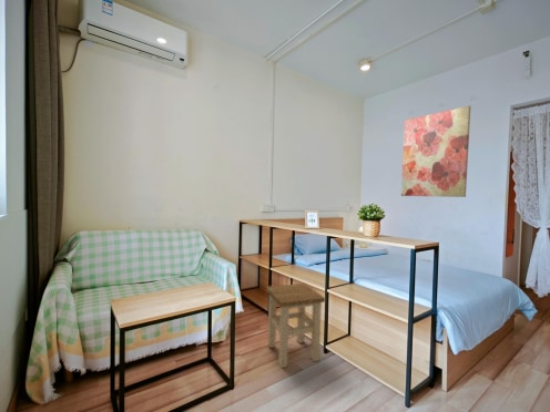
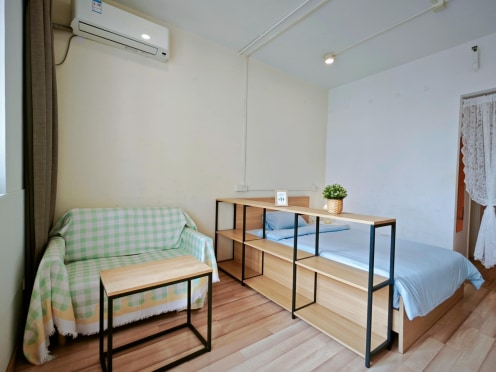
- stool (292, 318)
- wall art (432, 155)
